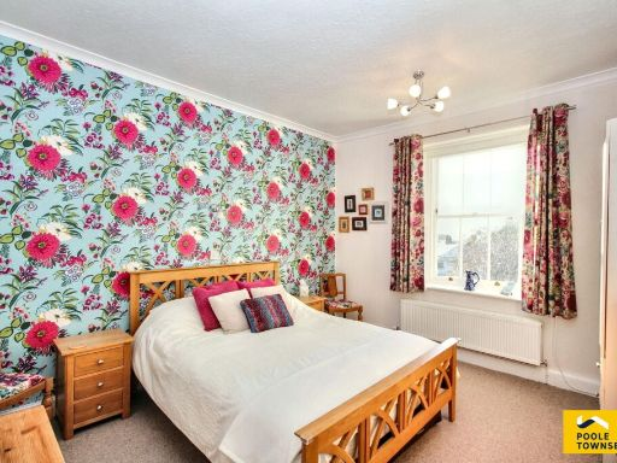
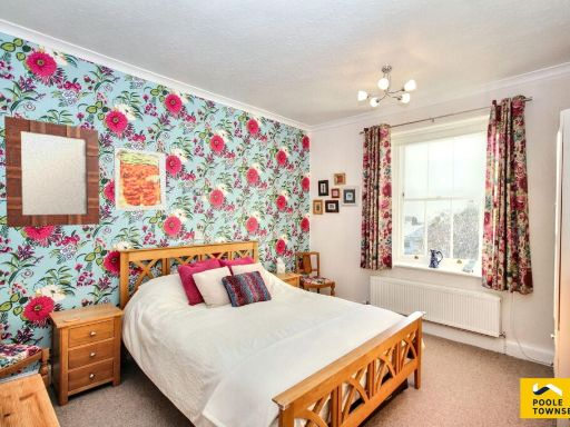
+ home mirror (56, 175)
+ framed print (140, 180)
